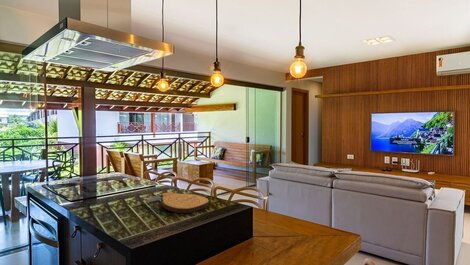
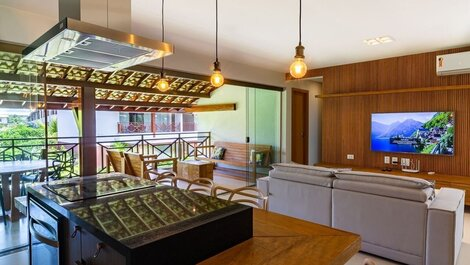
- key chain (174, 199)
